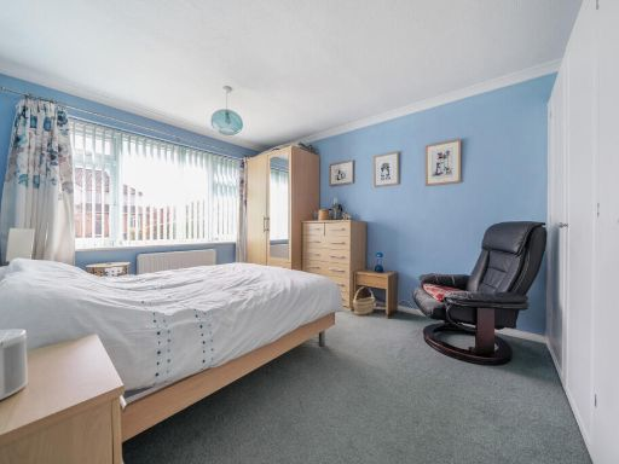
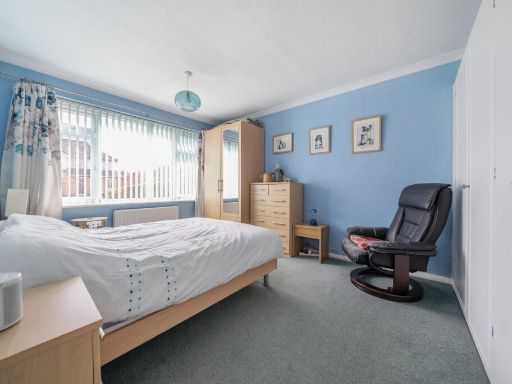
- basket (364, 300)
